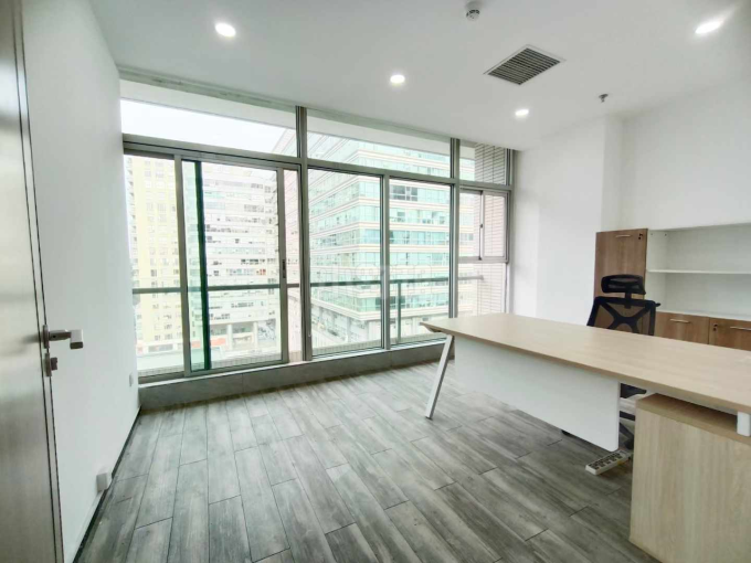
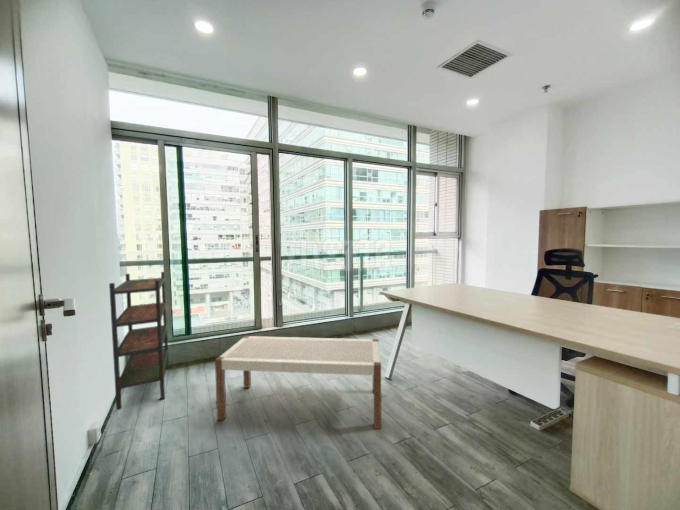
+ bookshelf (143, 331)
+ bench (304, 372)
